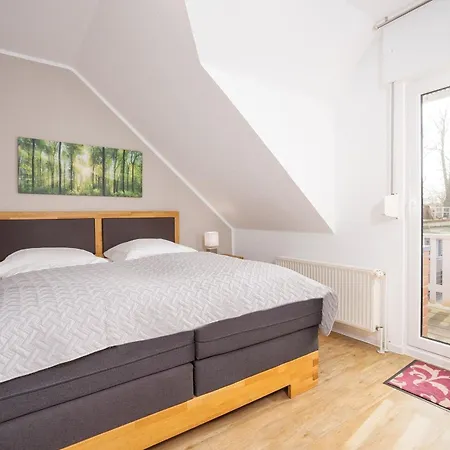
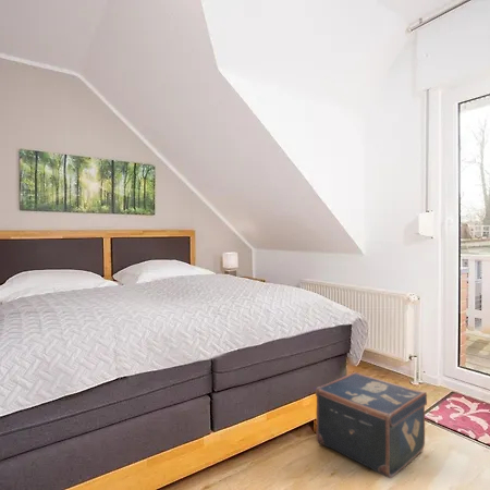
+ suitcase (371, 417)
